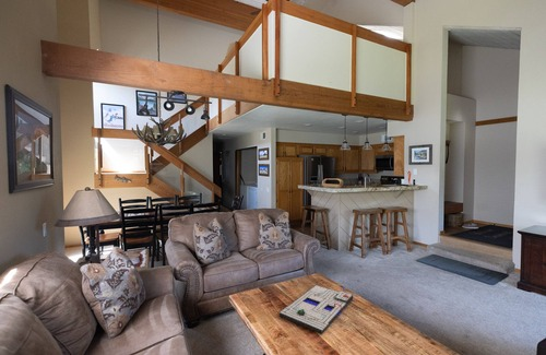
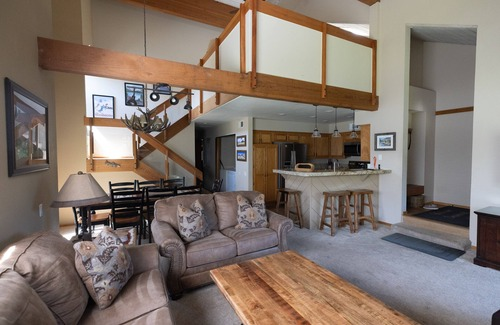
- board game (318, 299)
